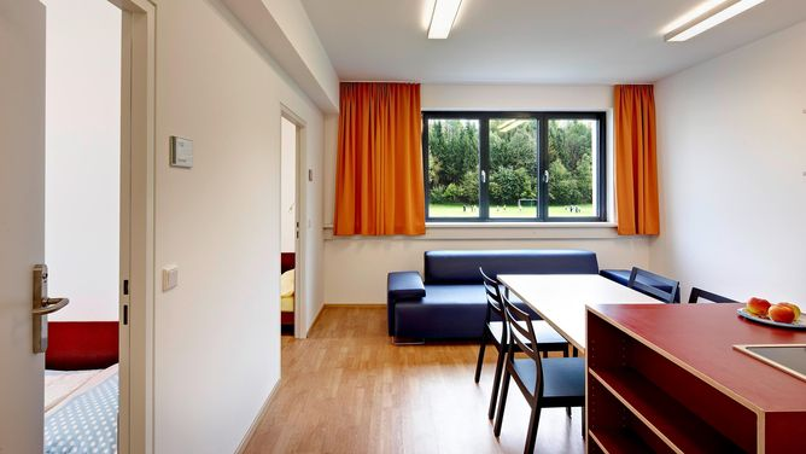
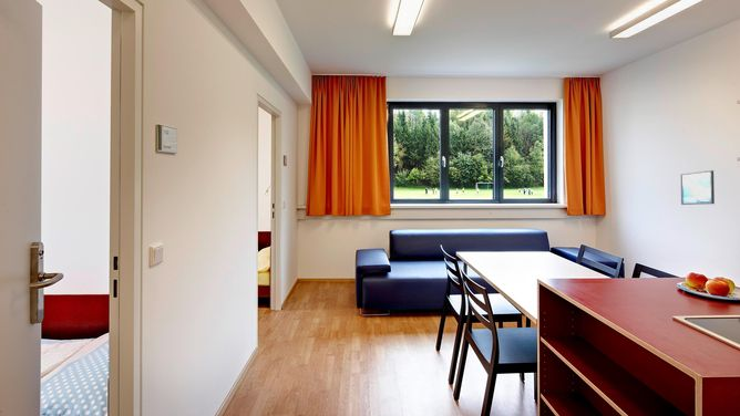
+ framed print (696, 188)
